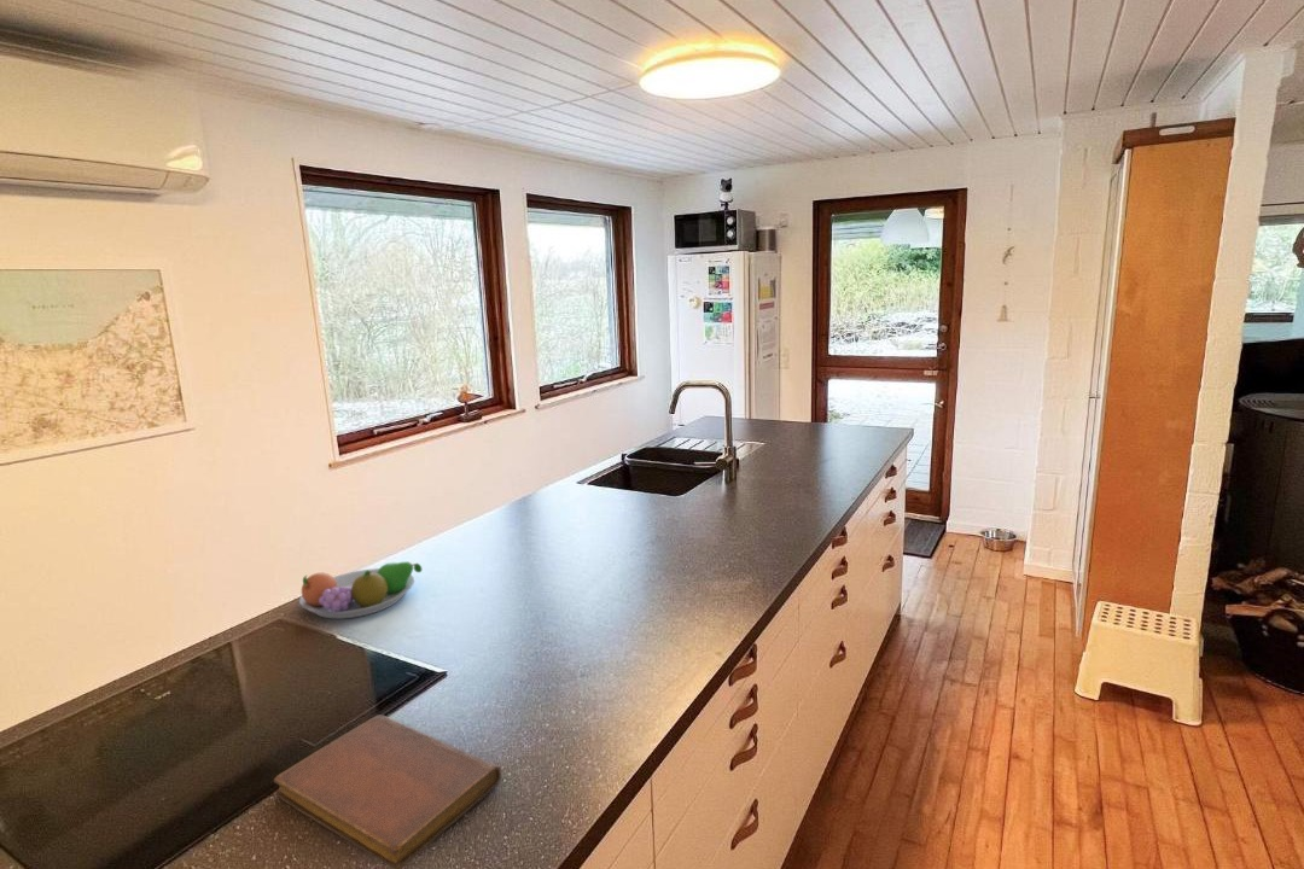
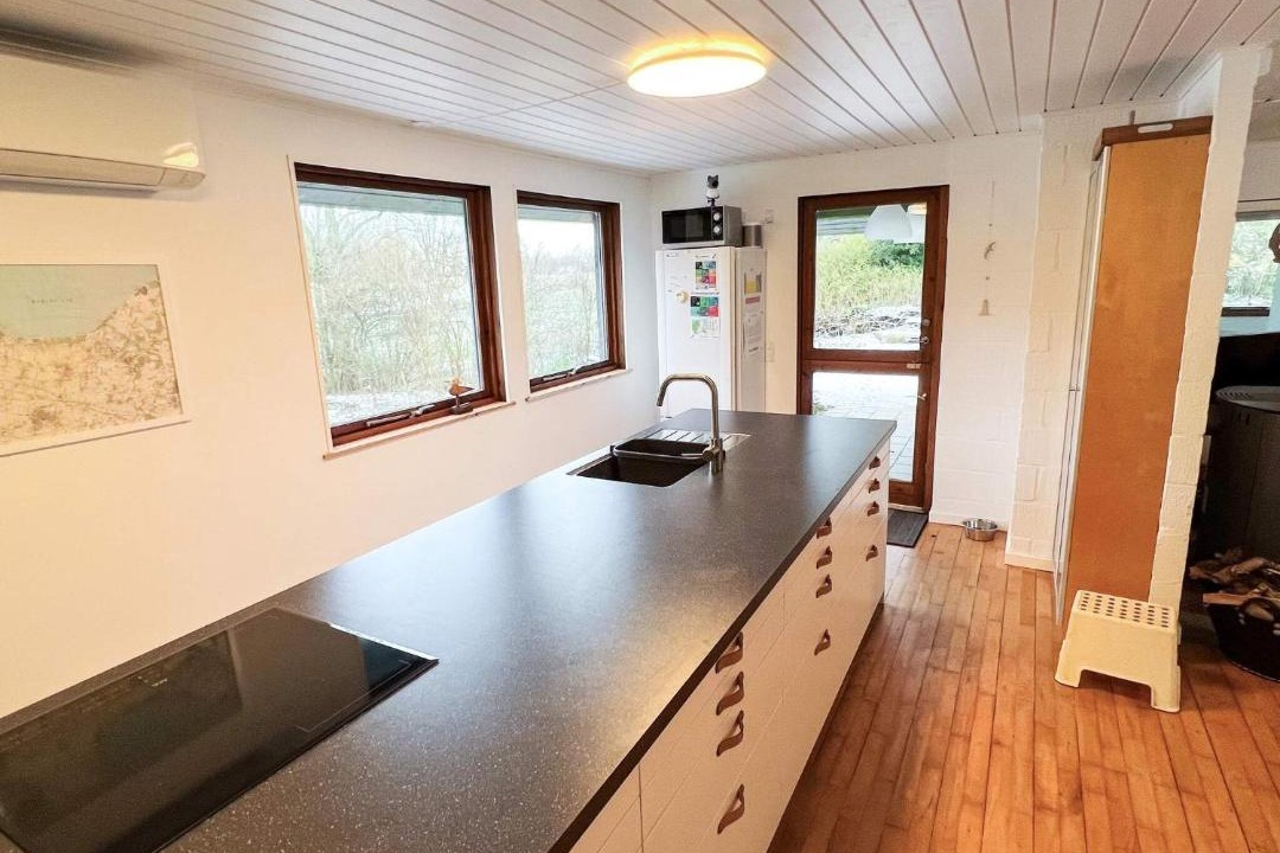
- fruit bowl (361, 579)
- notebook (388, 780)
